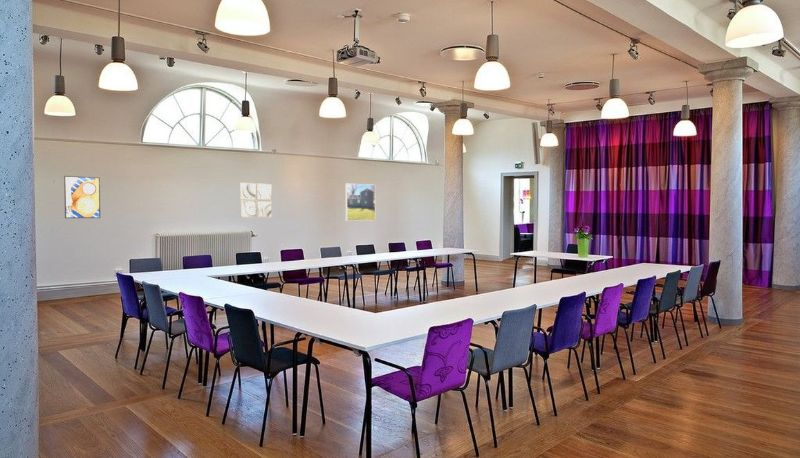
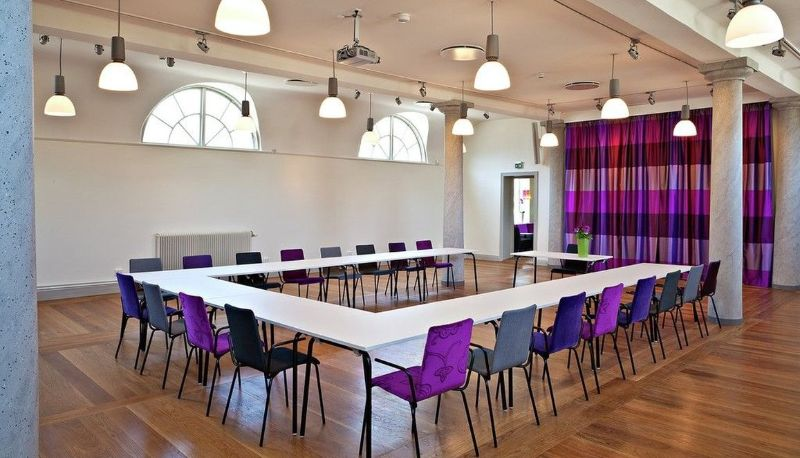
- wall art (256, 199)
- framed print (82, 197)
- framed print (360, 202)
